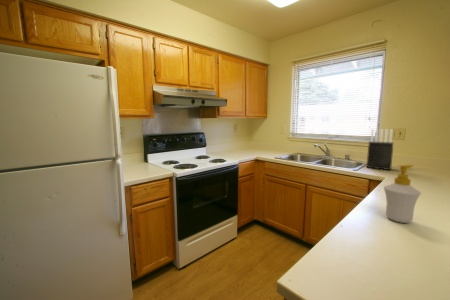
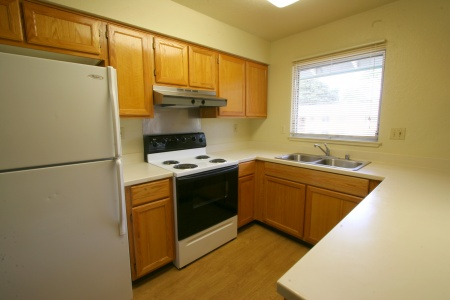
- soap bottle (401, 192)
- knife block (380, 148)
